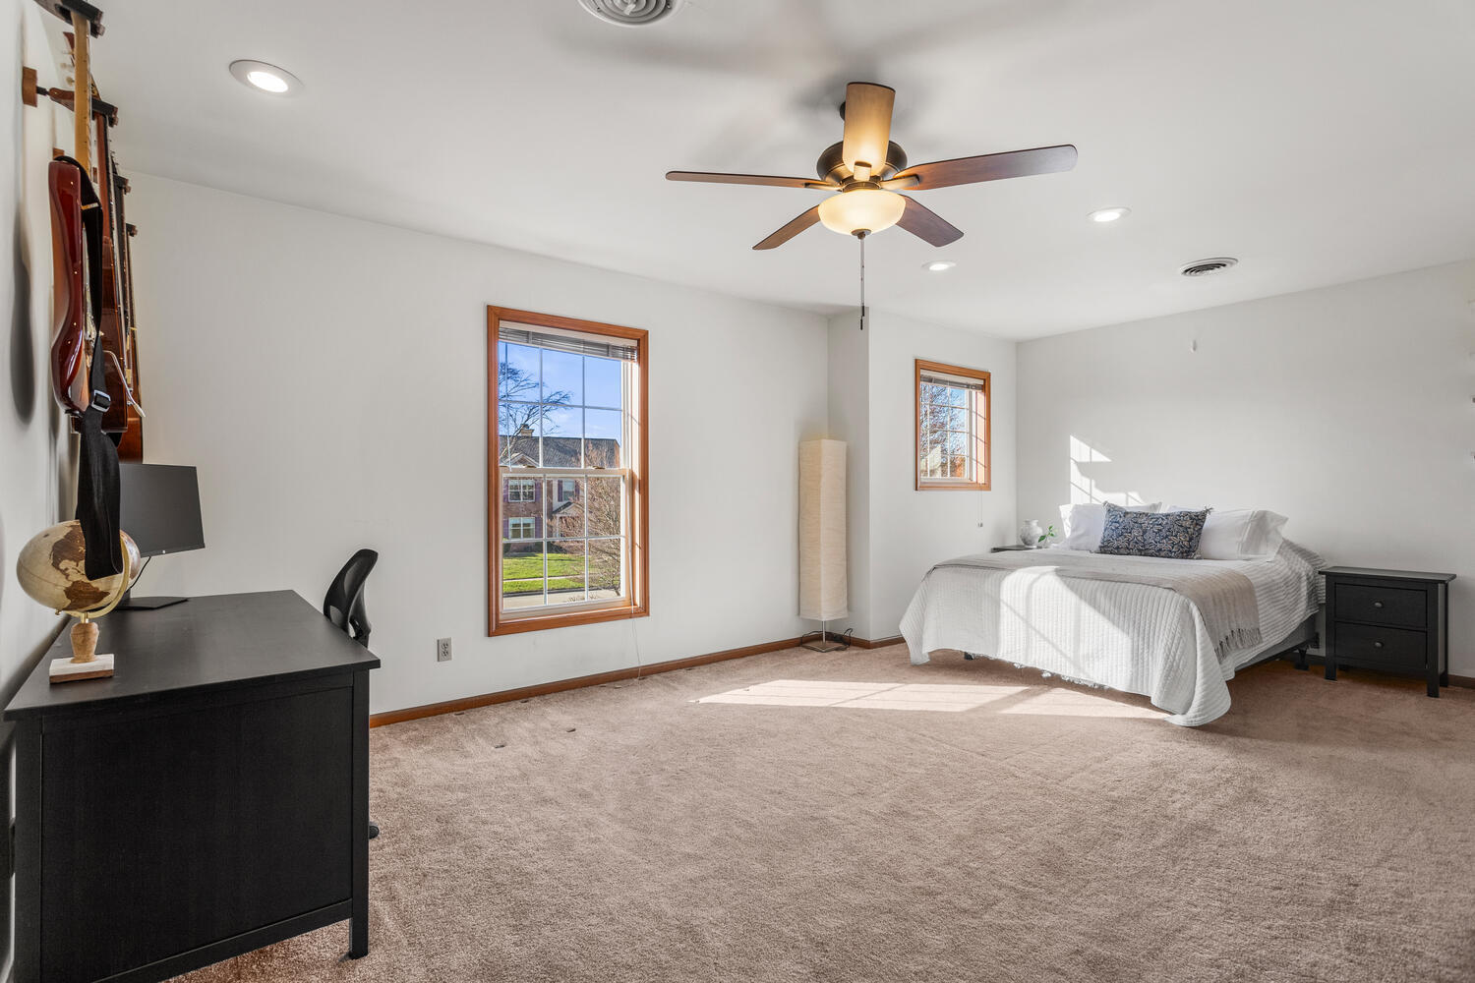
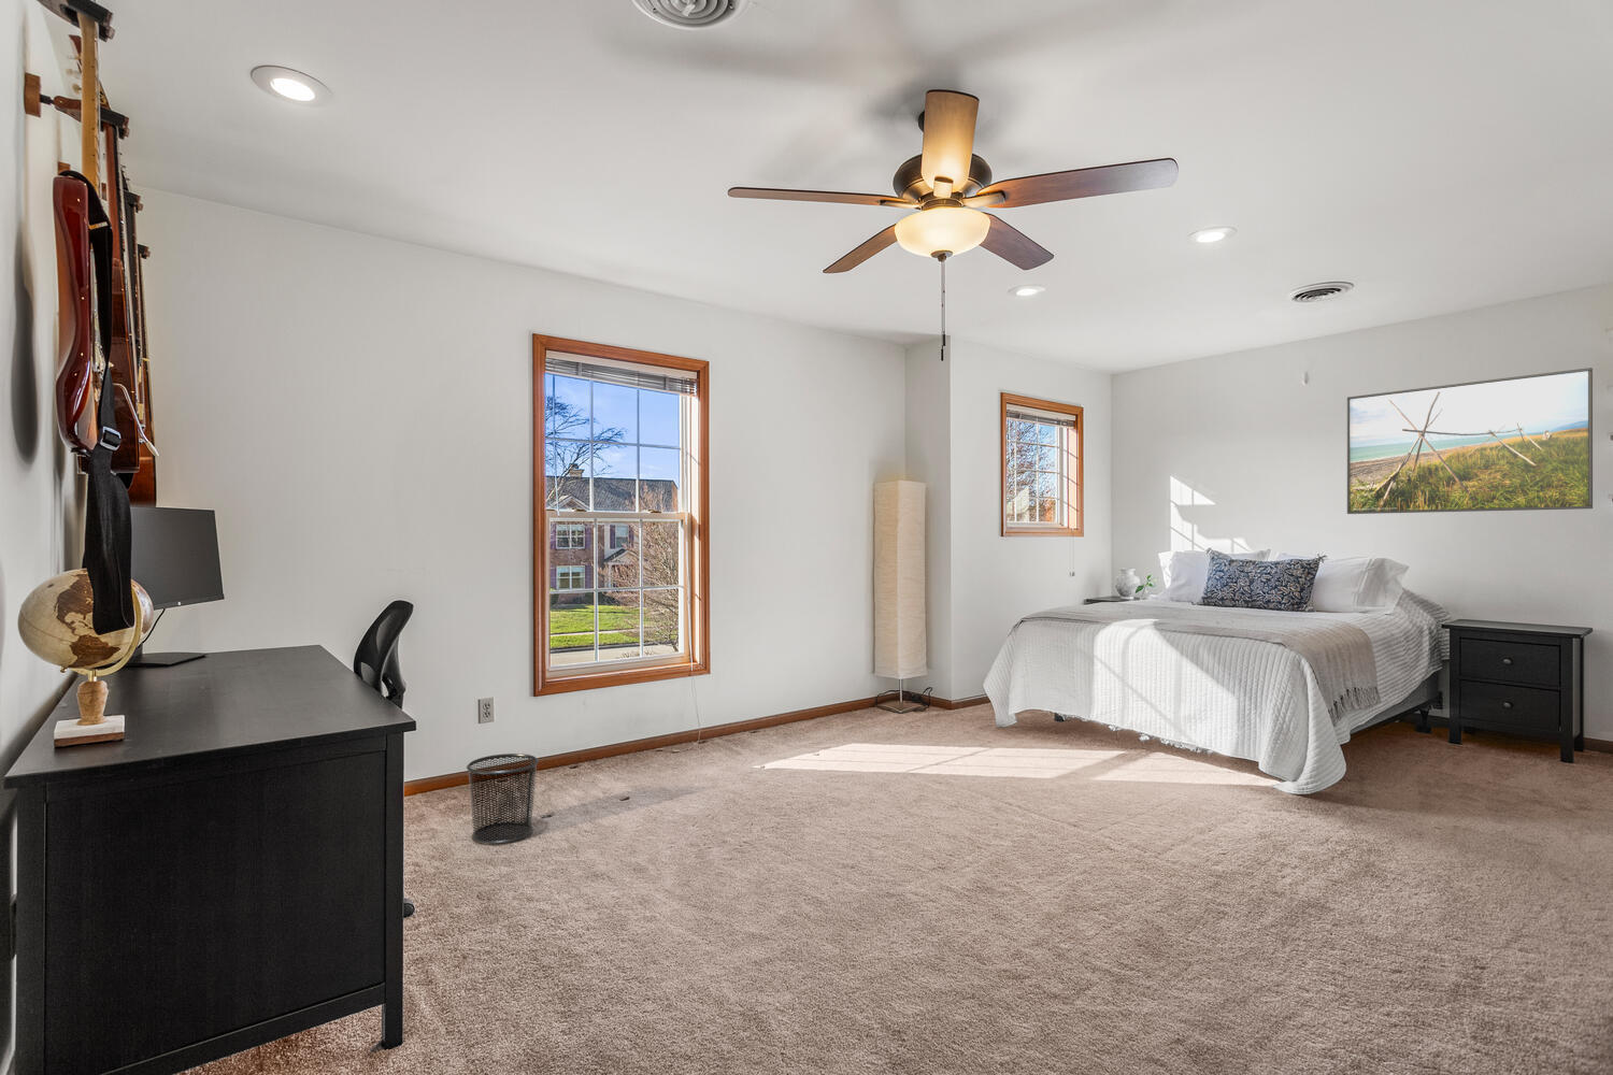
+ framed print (1458, 448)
+ waste bin (502, 798)
